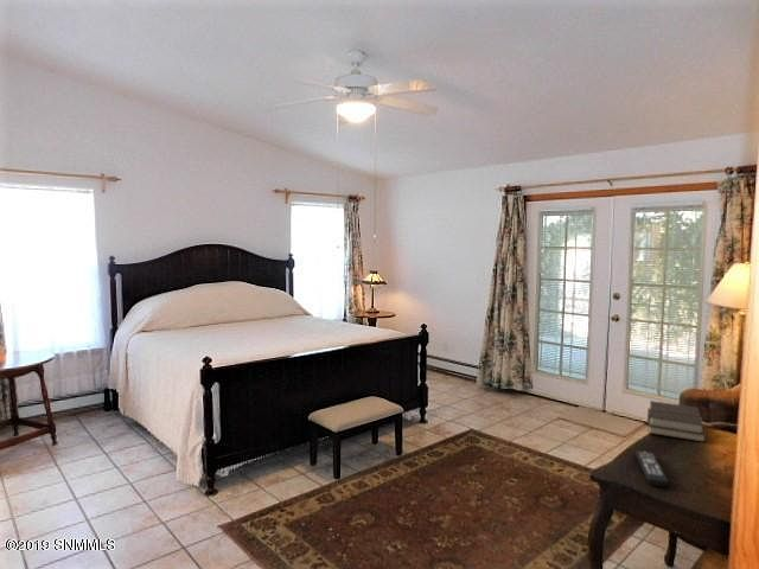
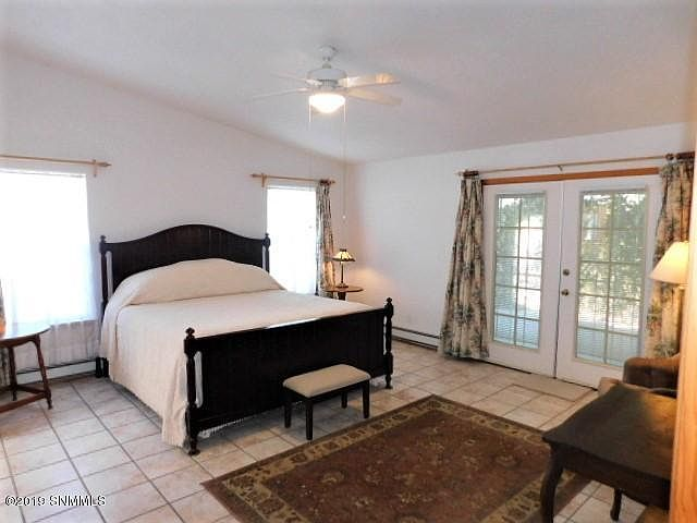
- remote control (650, 467)
- bible (674, 418)
